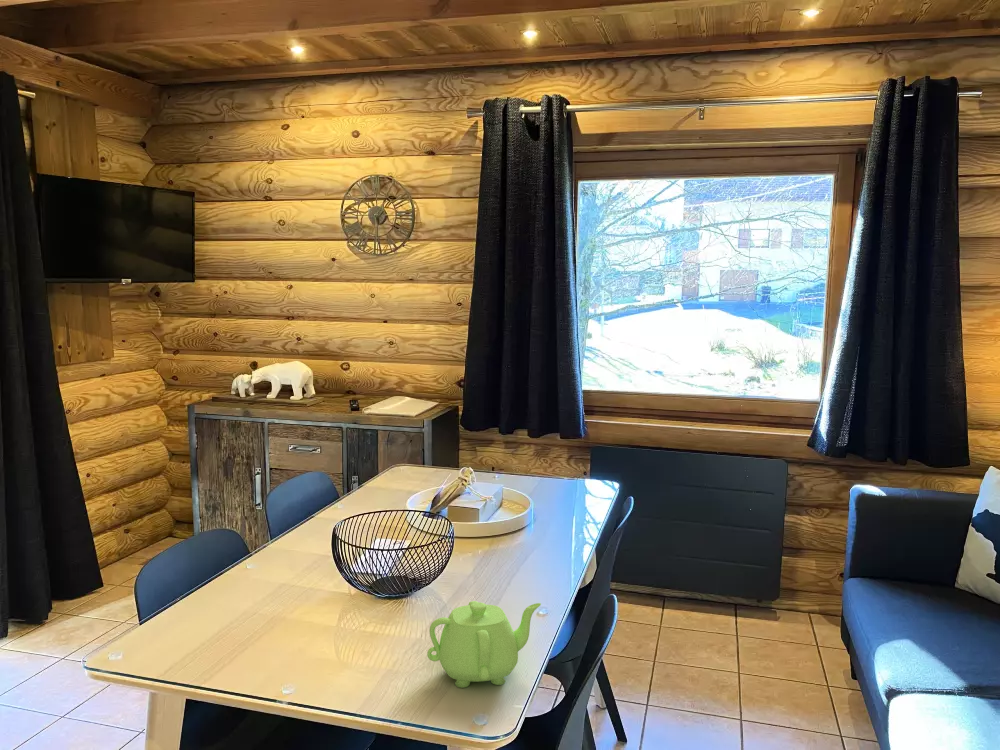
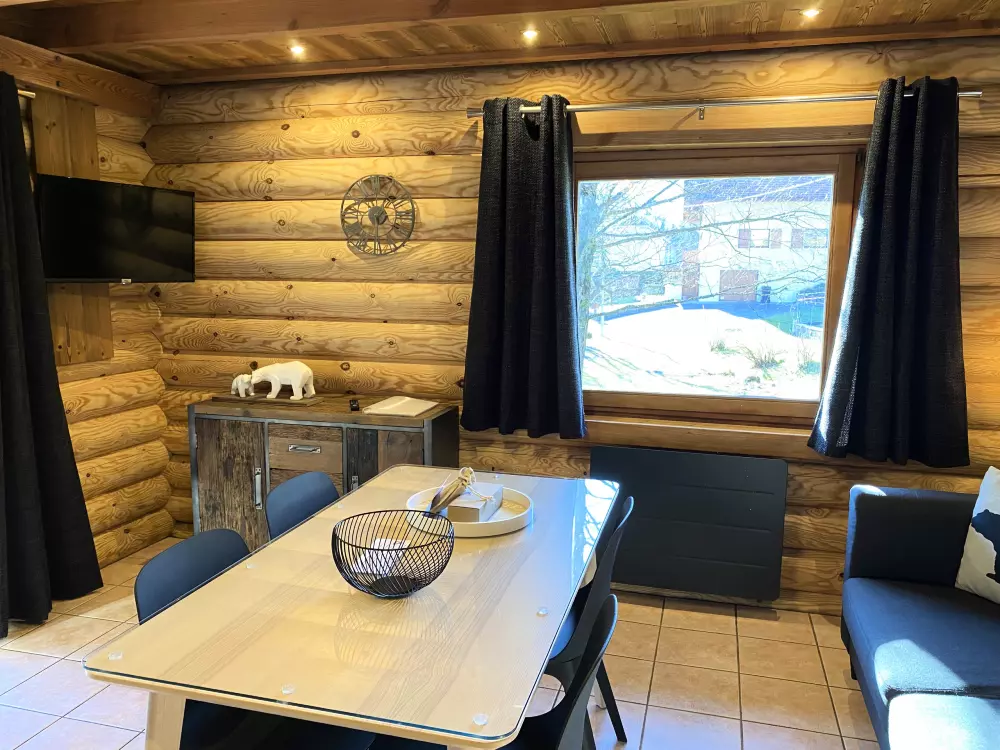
- teapot (484, 638)
